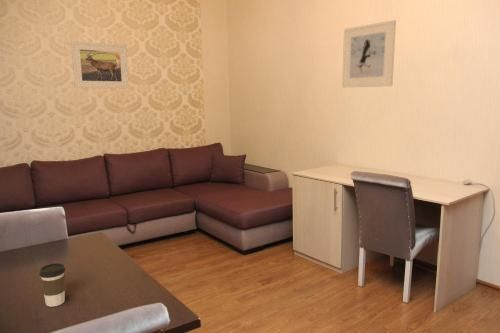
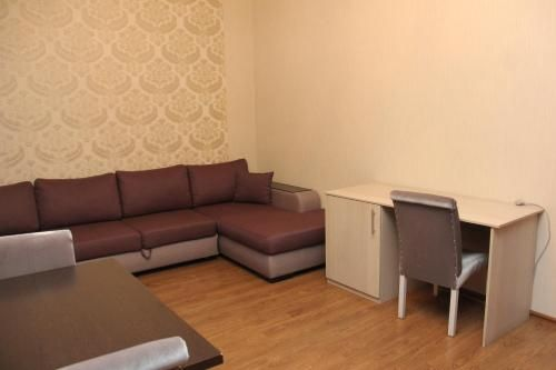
- coffee cup (53, 285)
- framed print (101, 66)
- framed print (367, 56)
